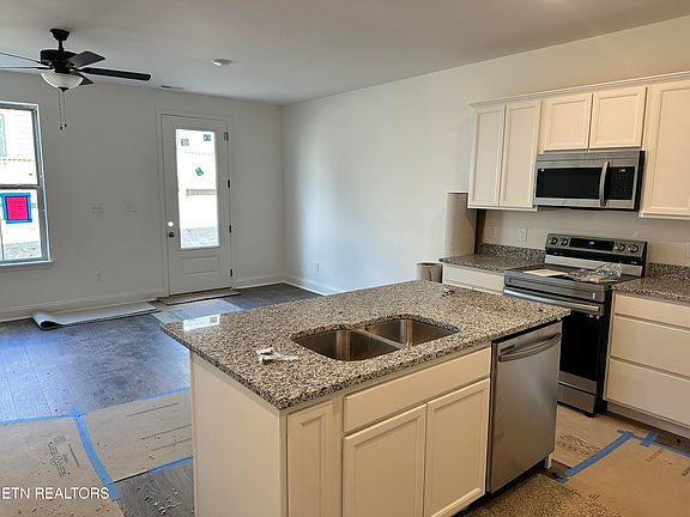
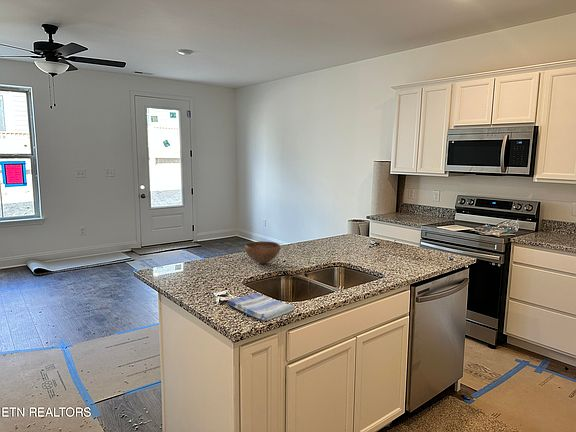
+ dish towel (260, 305)
+ bowl (262, 253)
